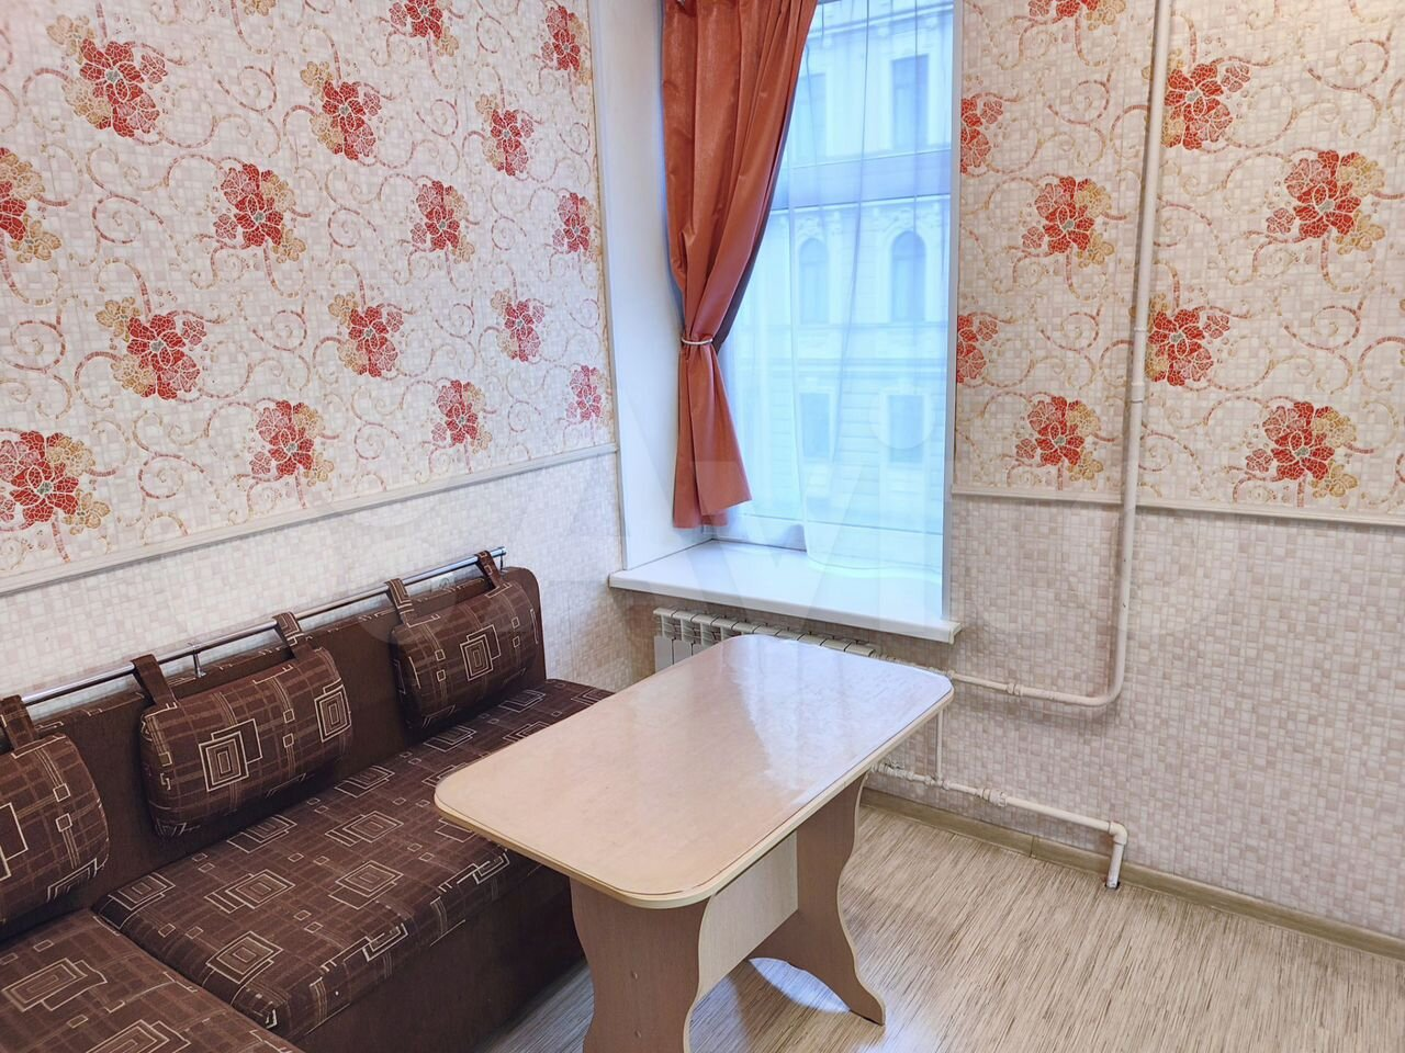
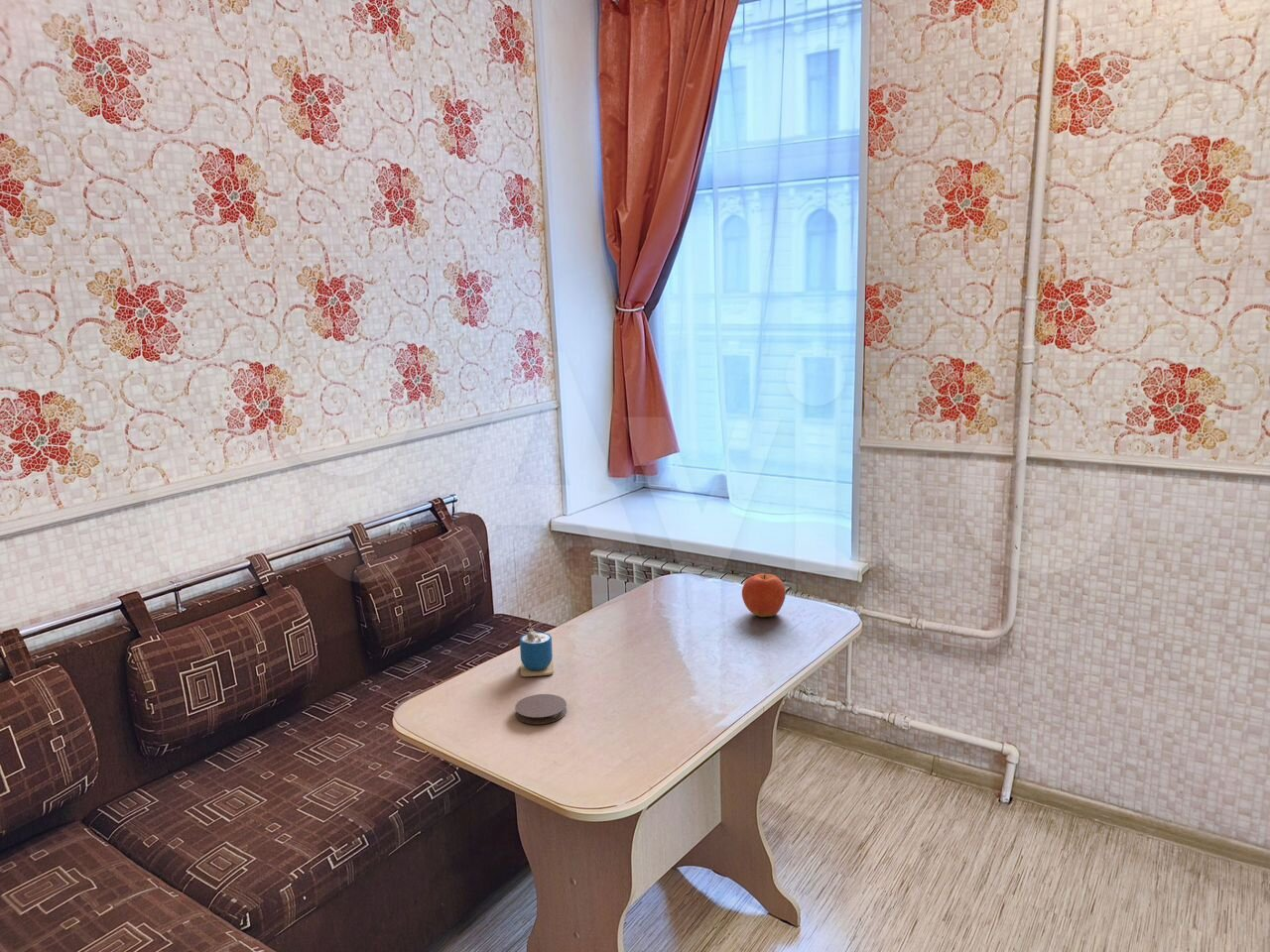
+ coaster (541, 708)
+ fruit (763, 594)
+ cup (536, 643)
